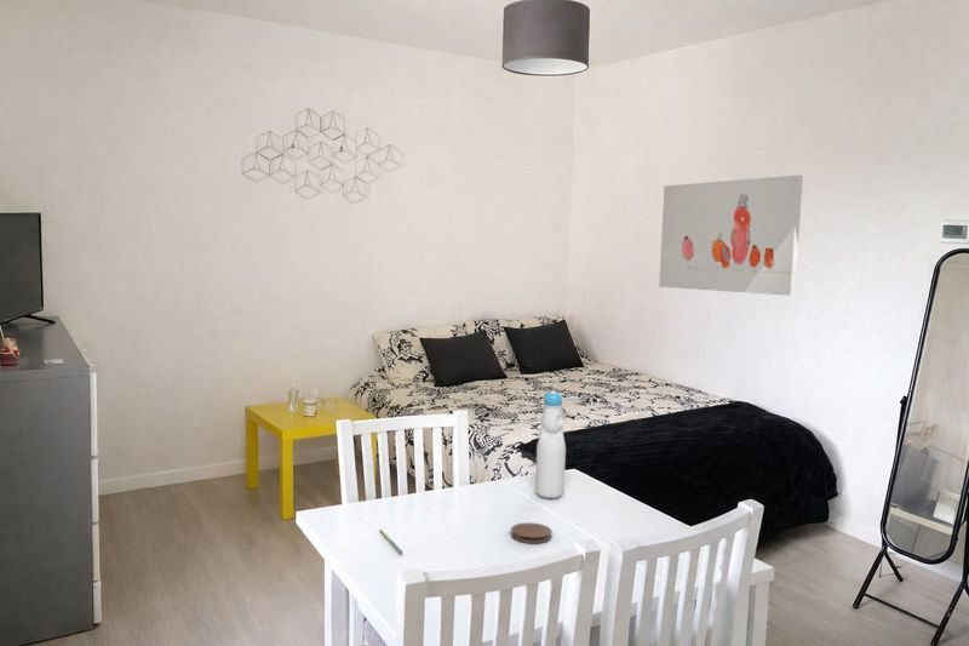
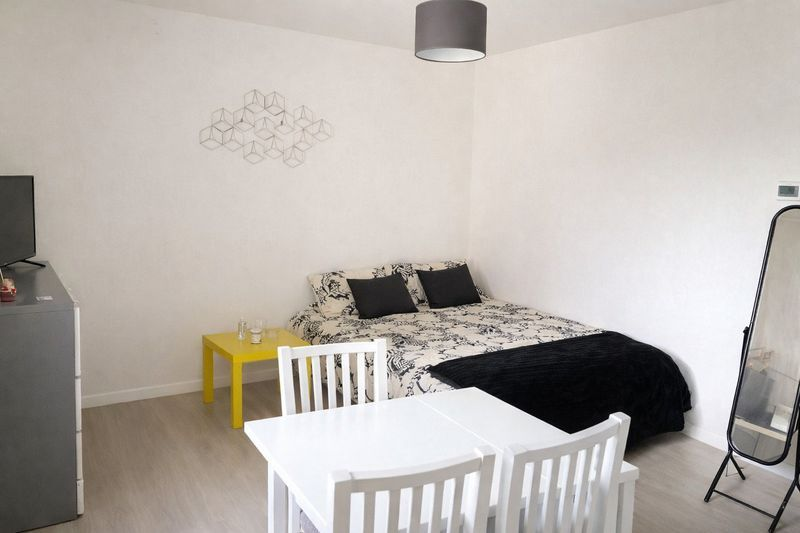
- bottle (551, 442)
- wall art (724, 236)
- pen (390, 541)
- coaster (531, 532)
